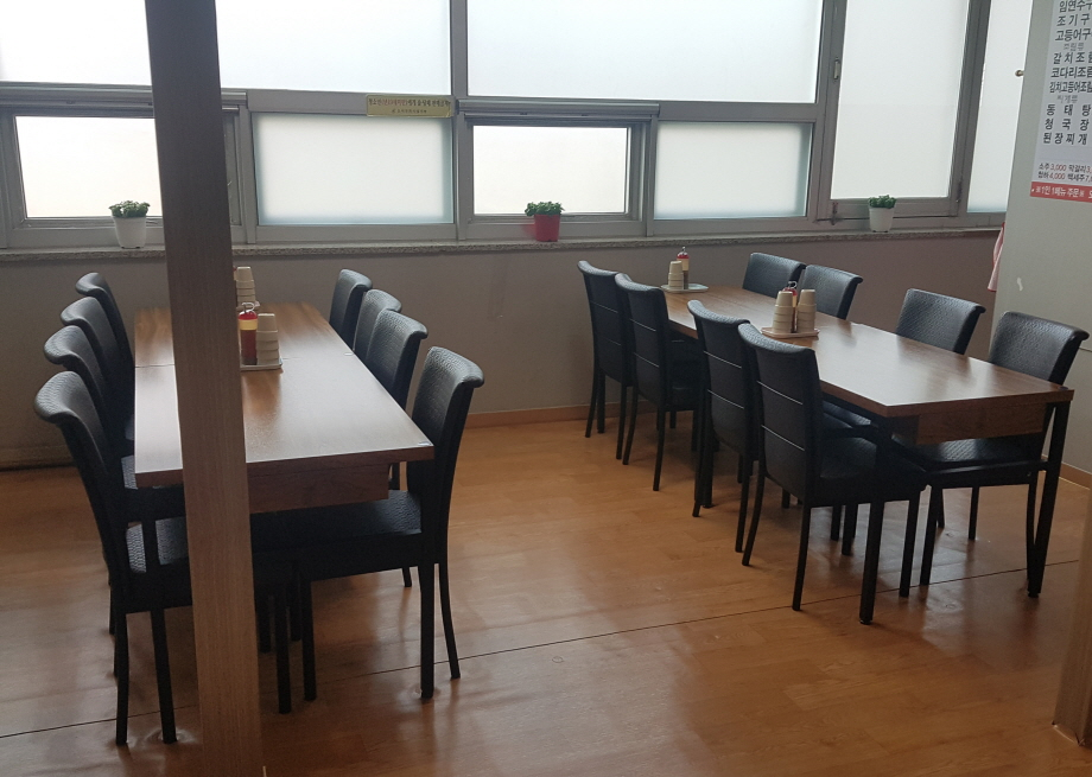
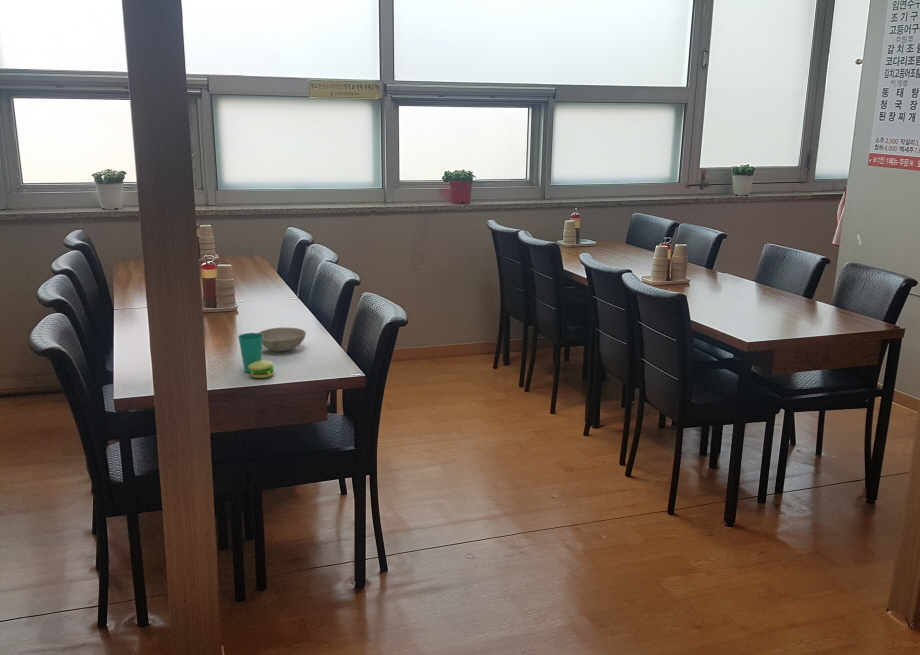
+ bowl (281, 340)
+ cup (256, 355)
